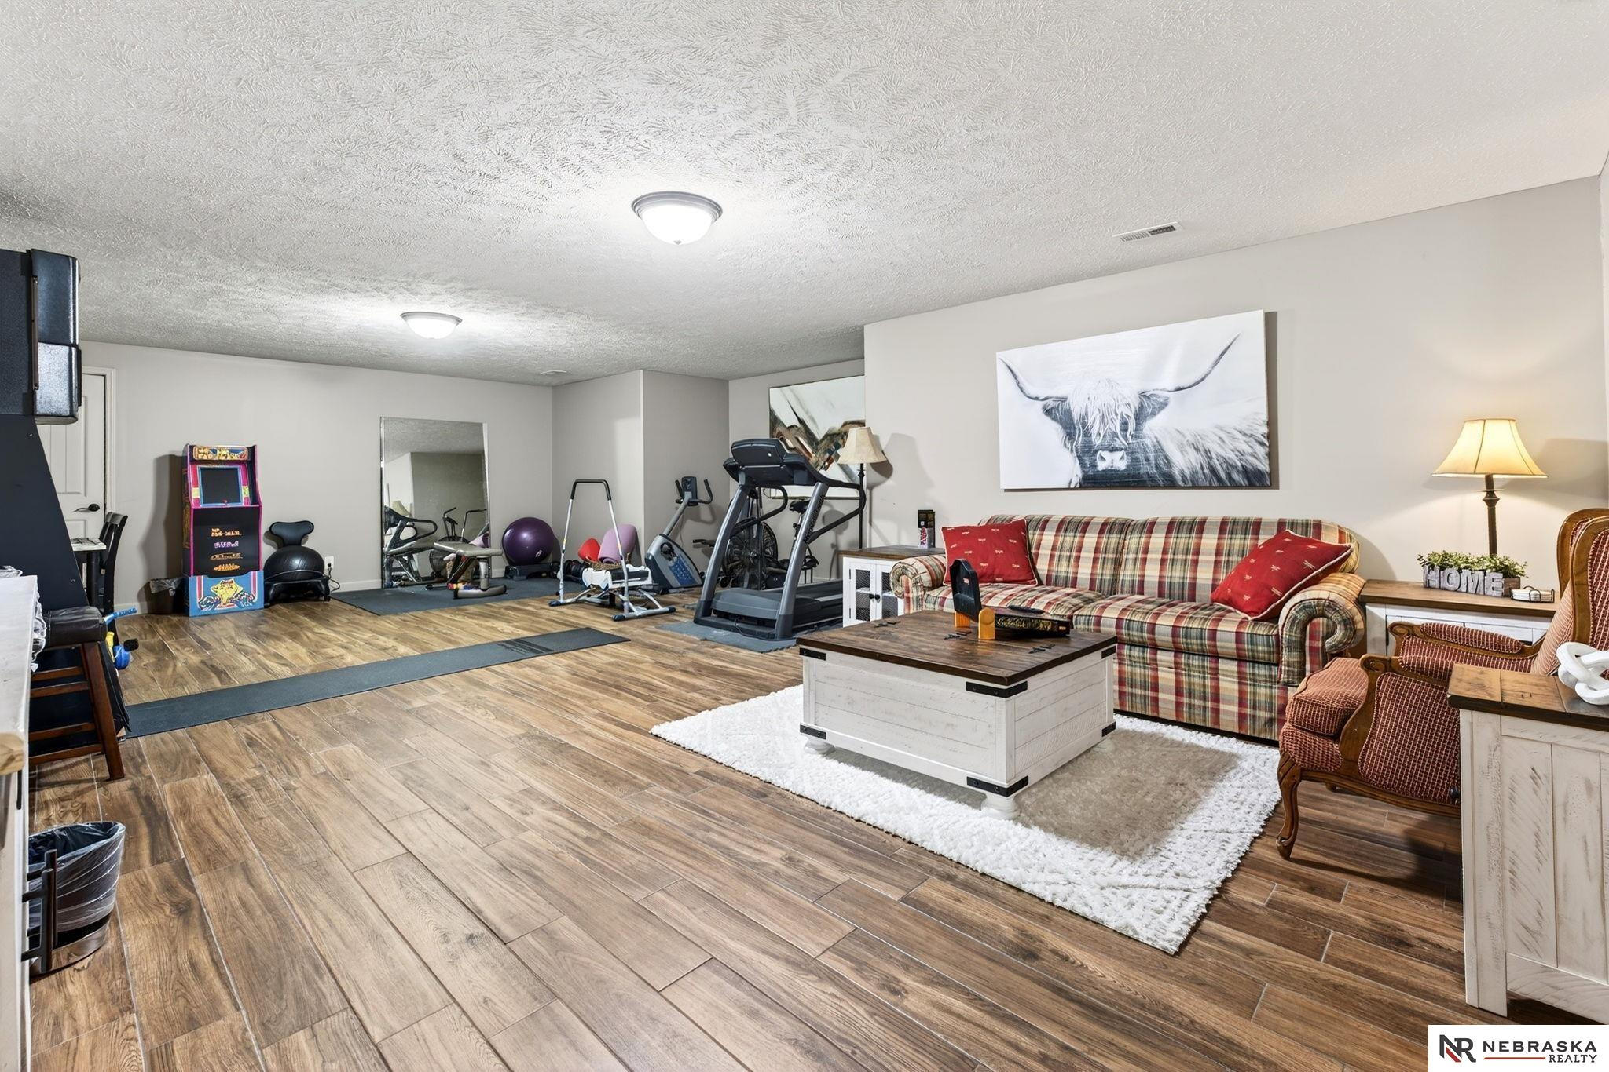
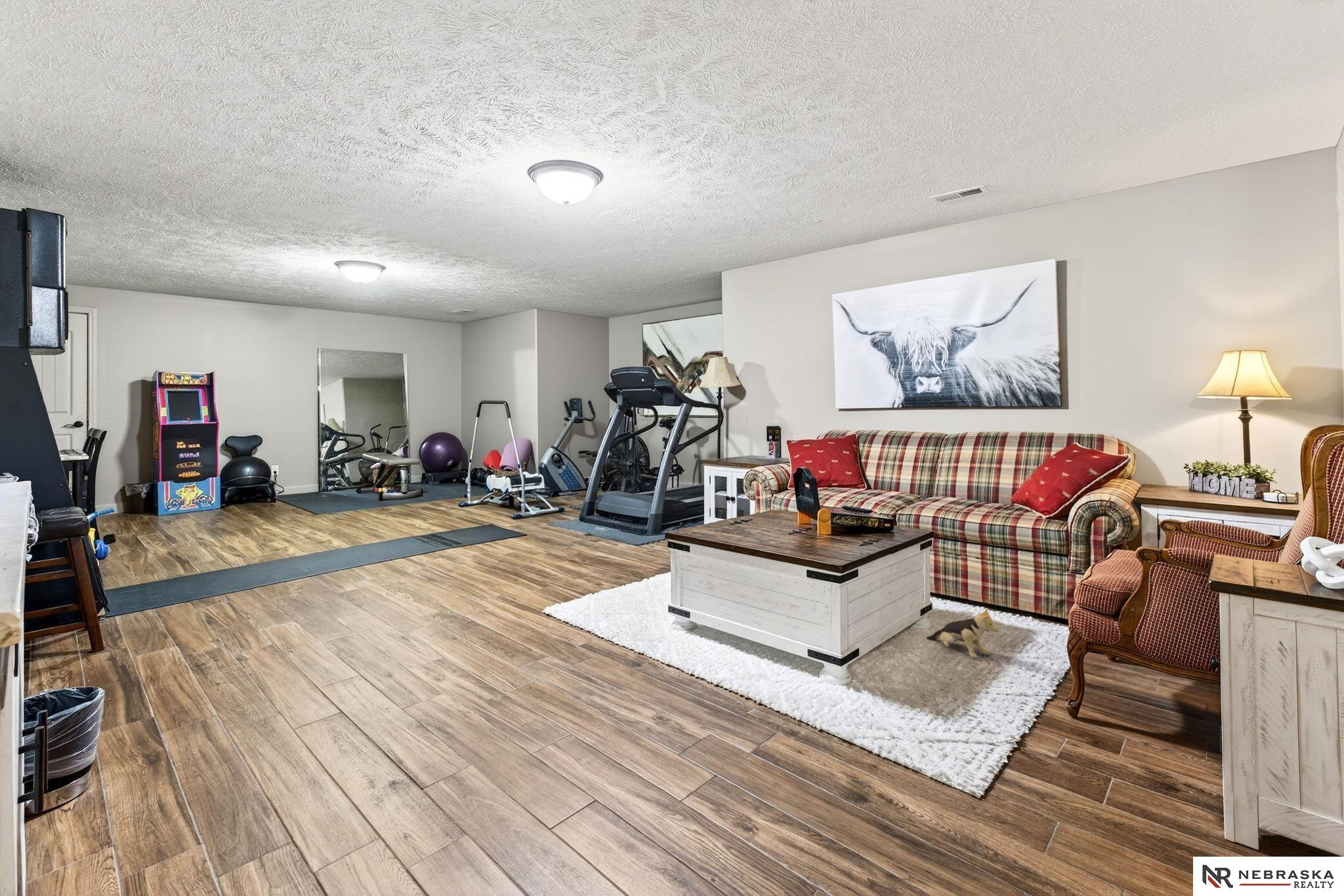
+ plush toy (959, 626)
